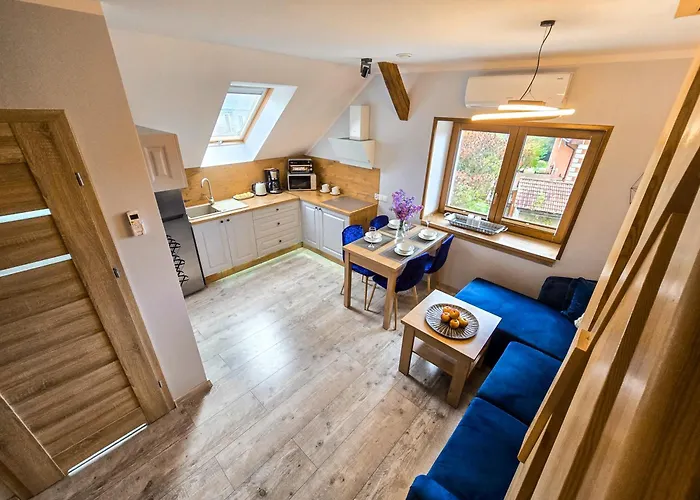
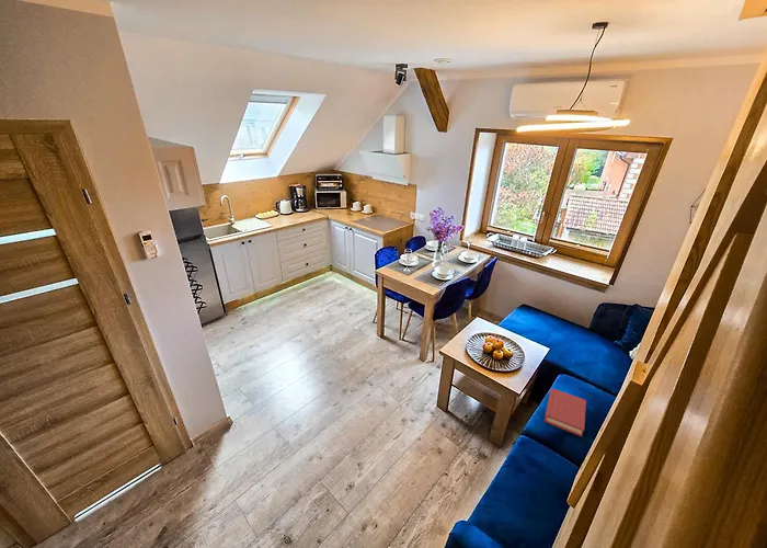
+ hardback book (565, 410)
